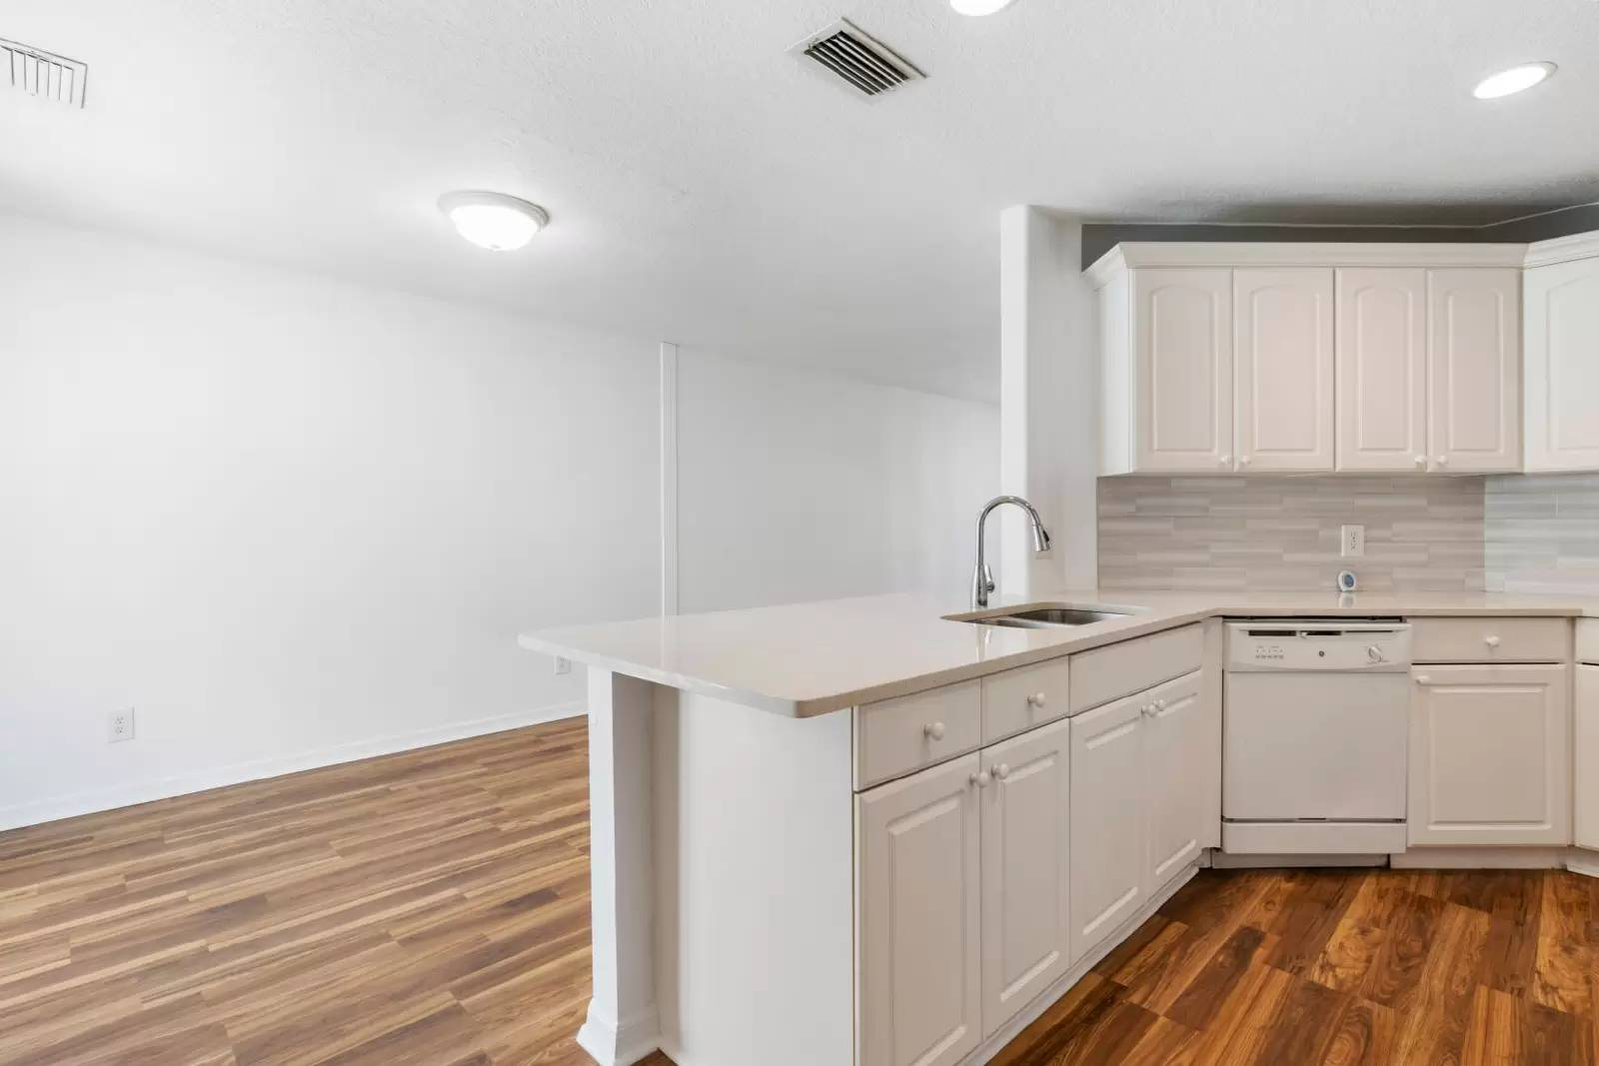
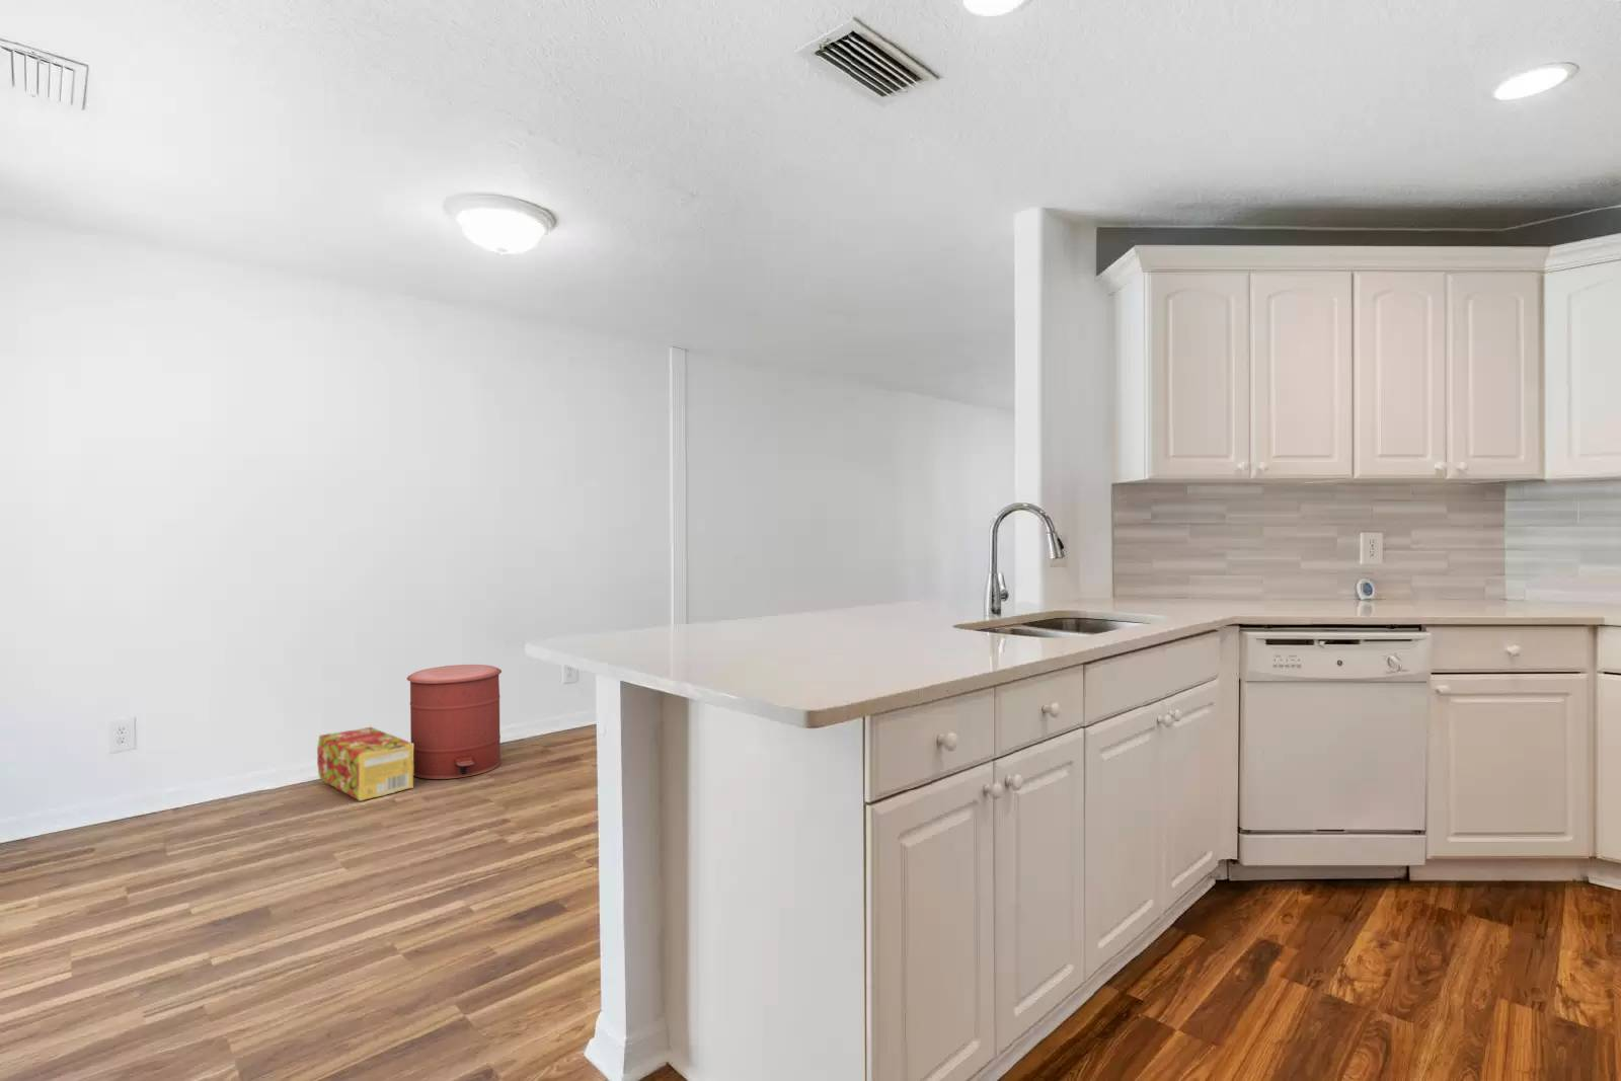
+ trash can (456, 718)
+ cardboard box (364, 761)
